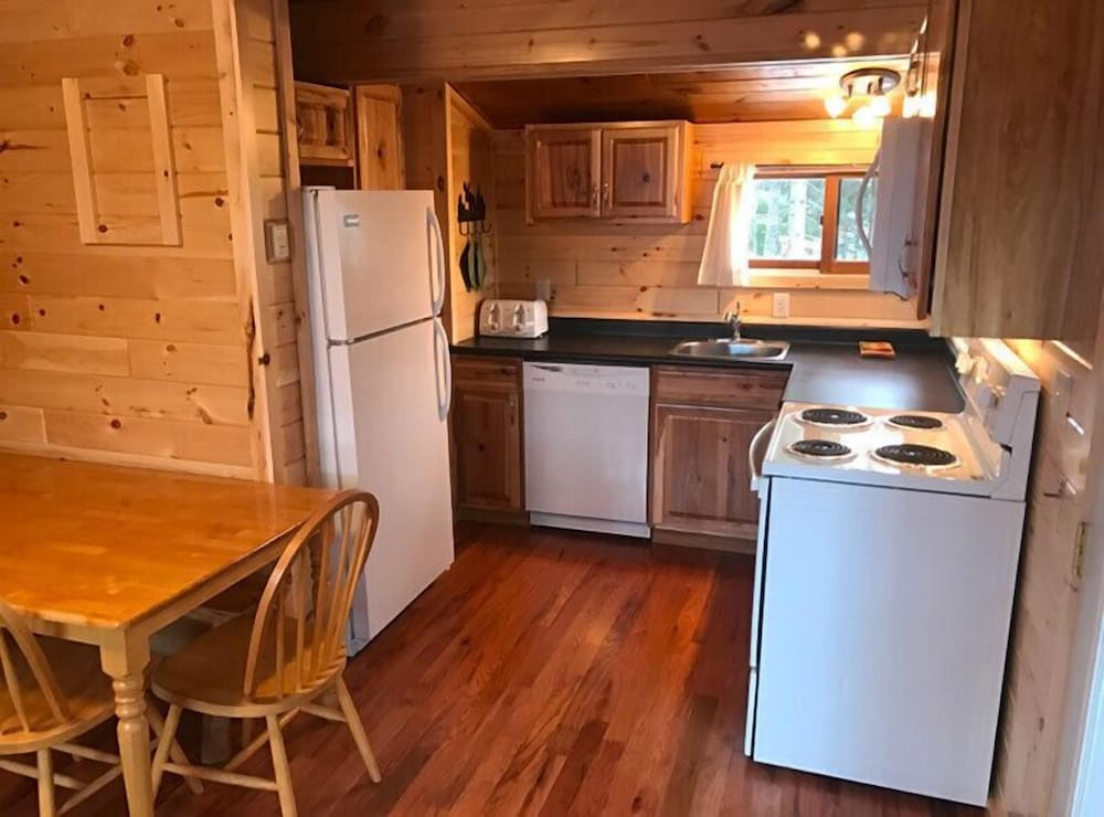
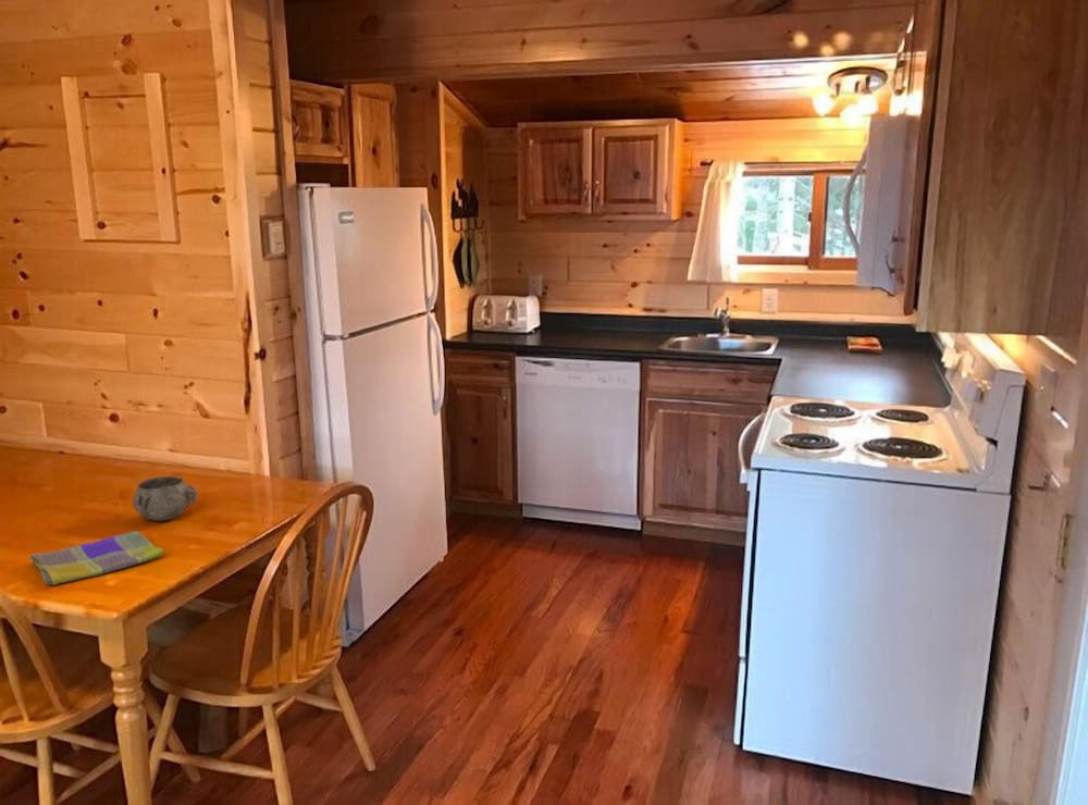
+ decorative bowl (162, 500)
+ dish towel (96, 556)
